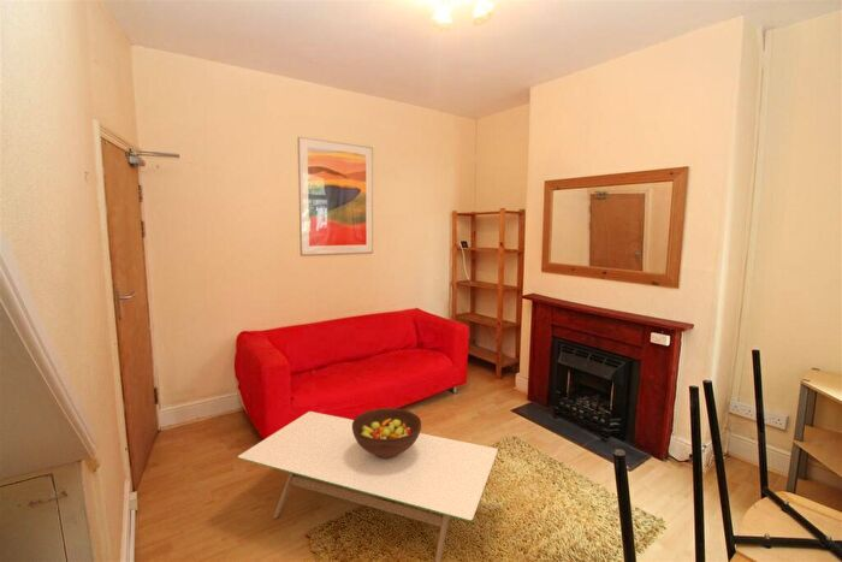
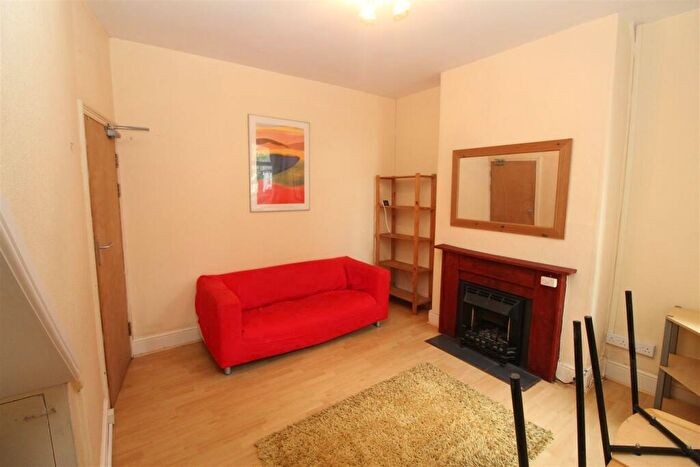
- fruit bowl (386, 437)
- coffee table (370, 481)
